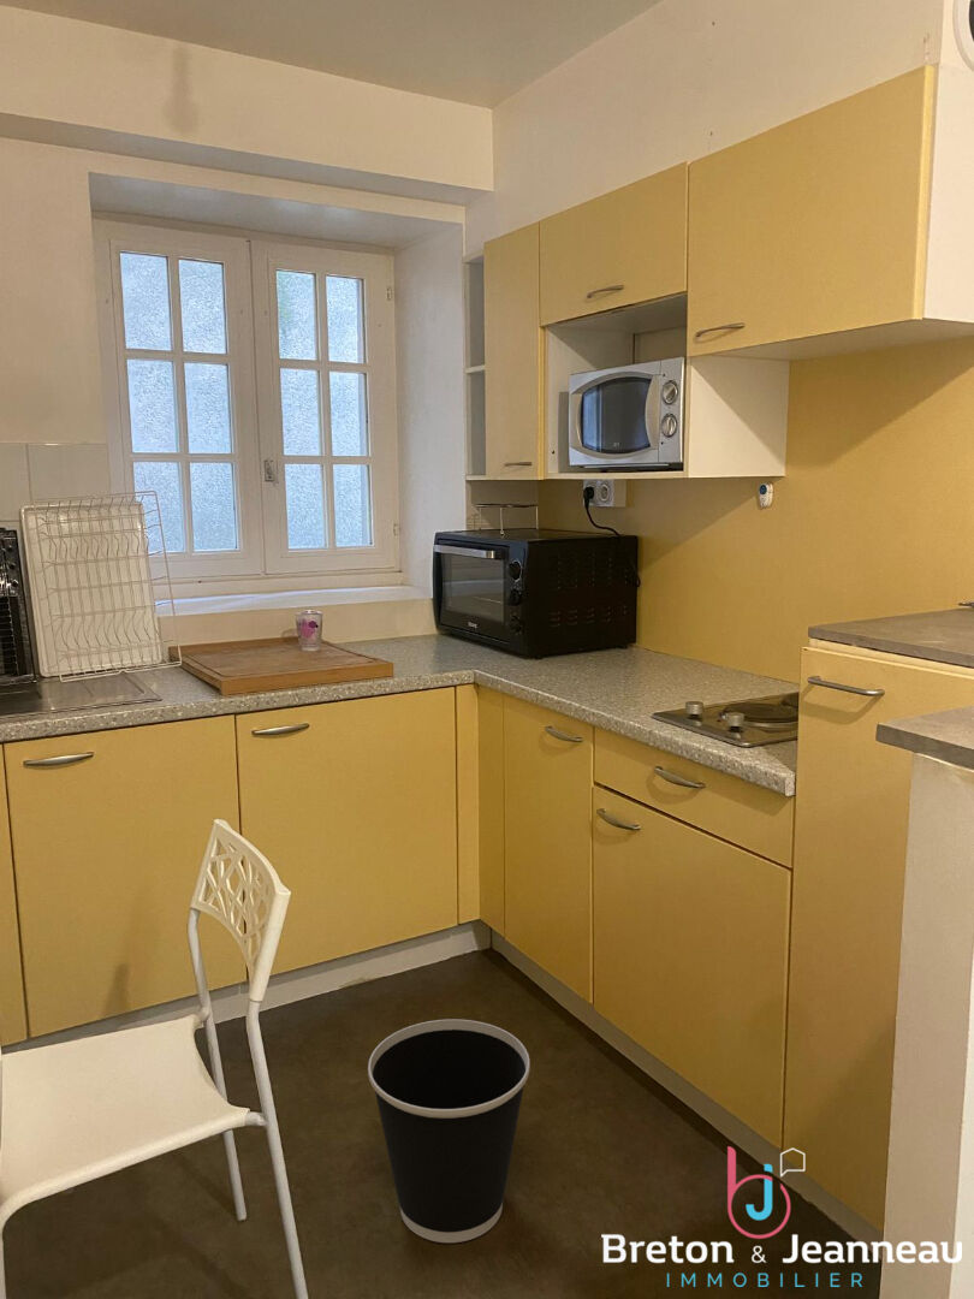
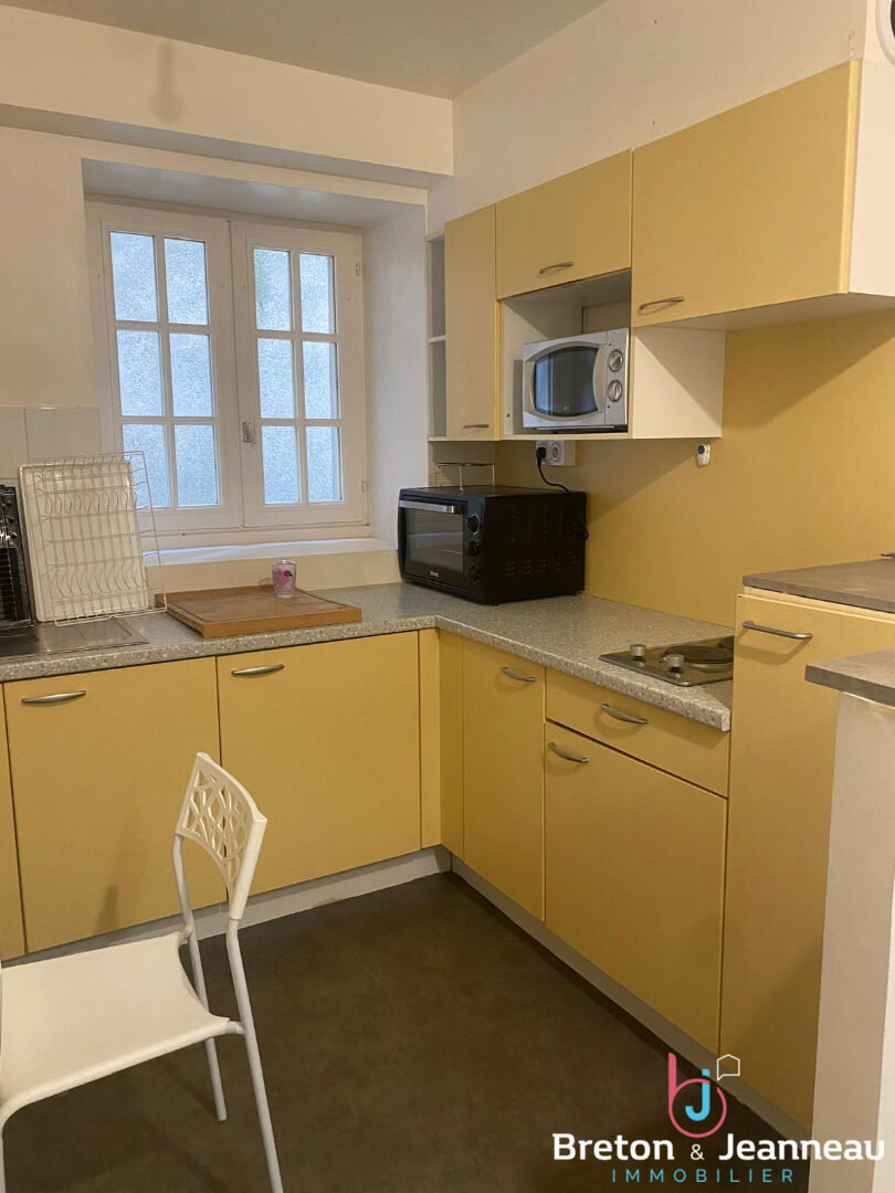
- wastebasket (450, 1133)
